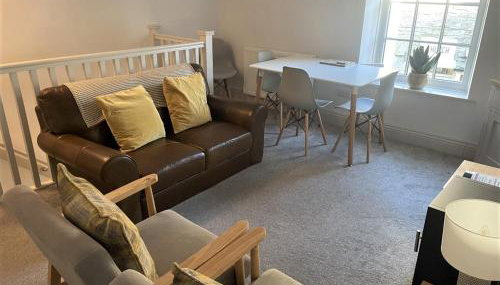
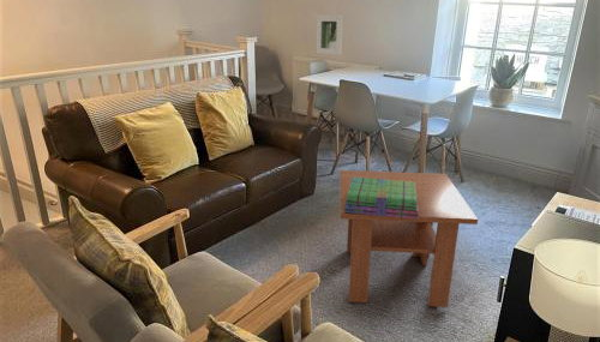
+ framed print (329, 35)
+ coffee table (395, 235)
+ stack of books (382, 196)
